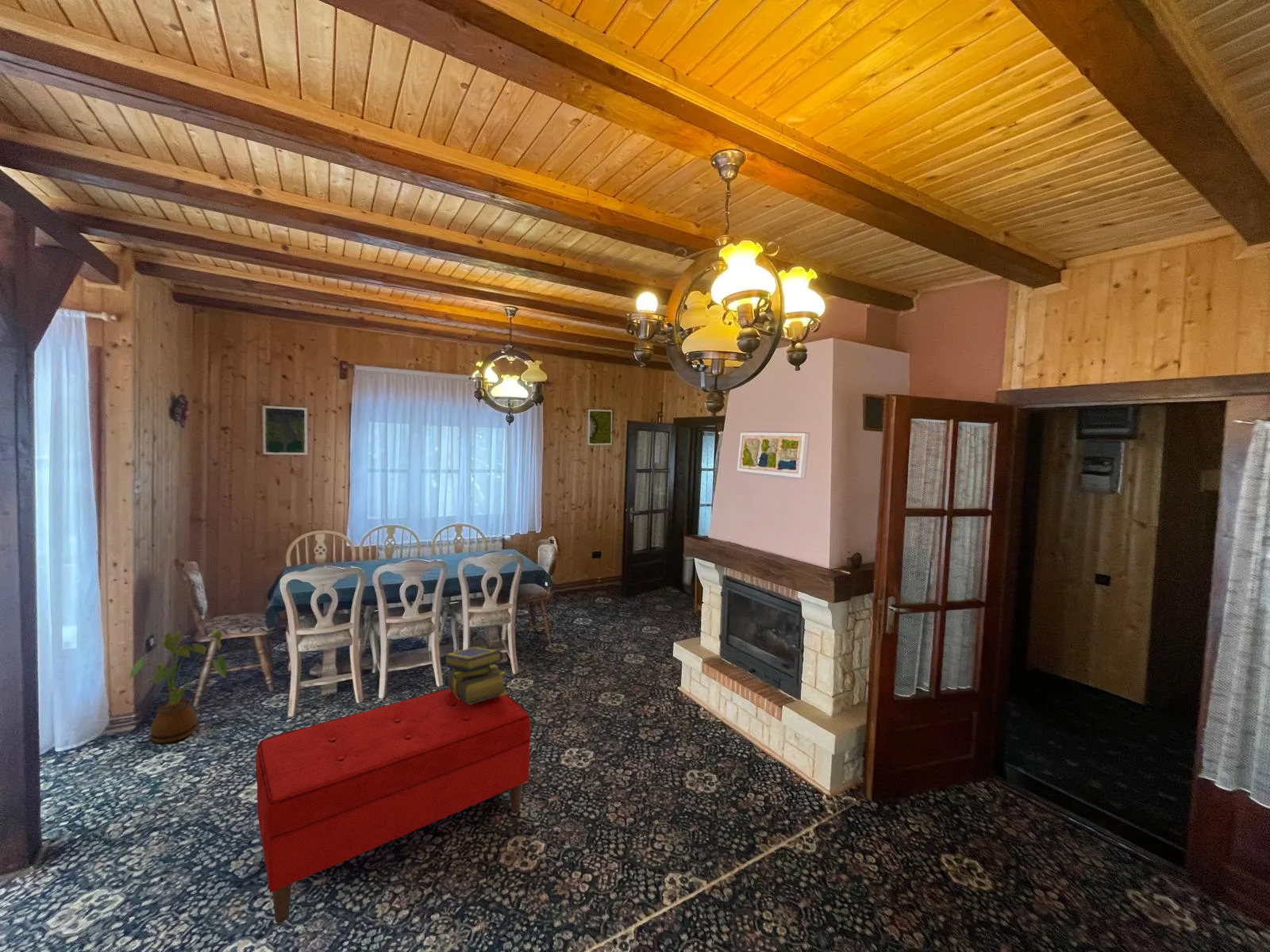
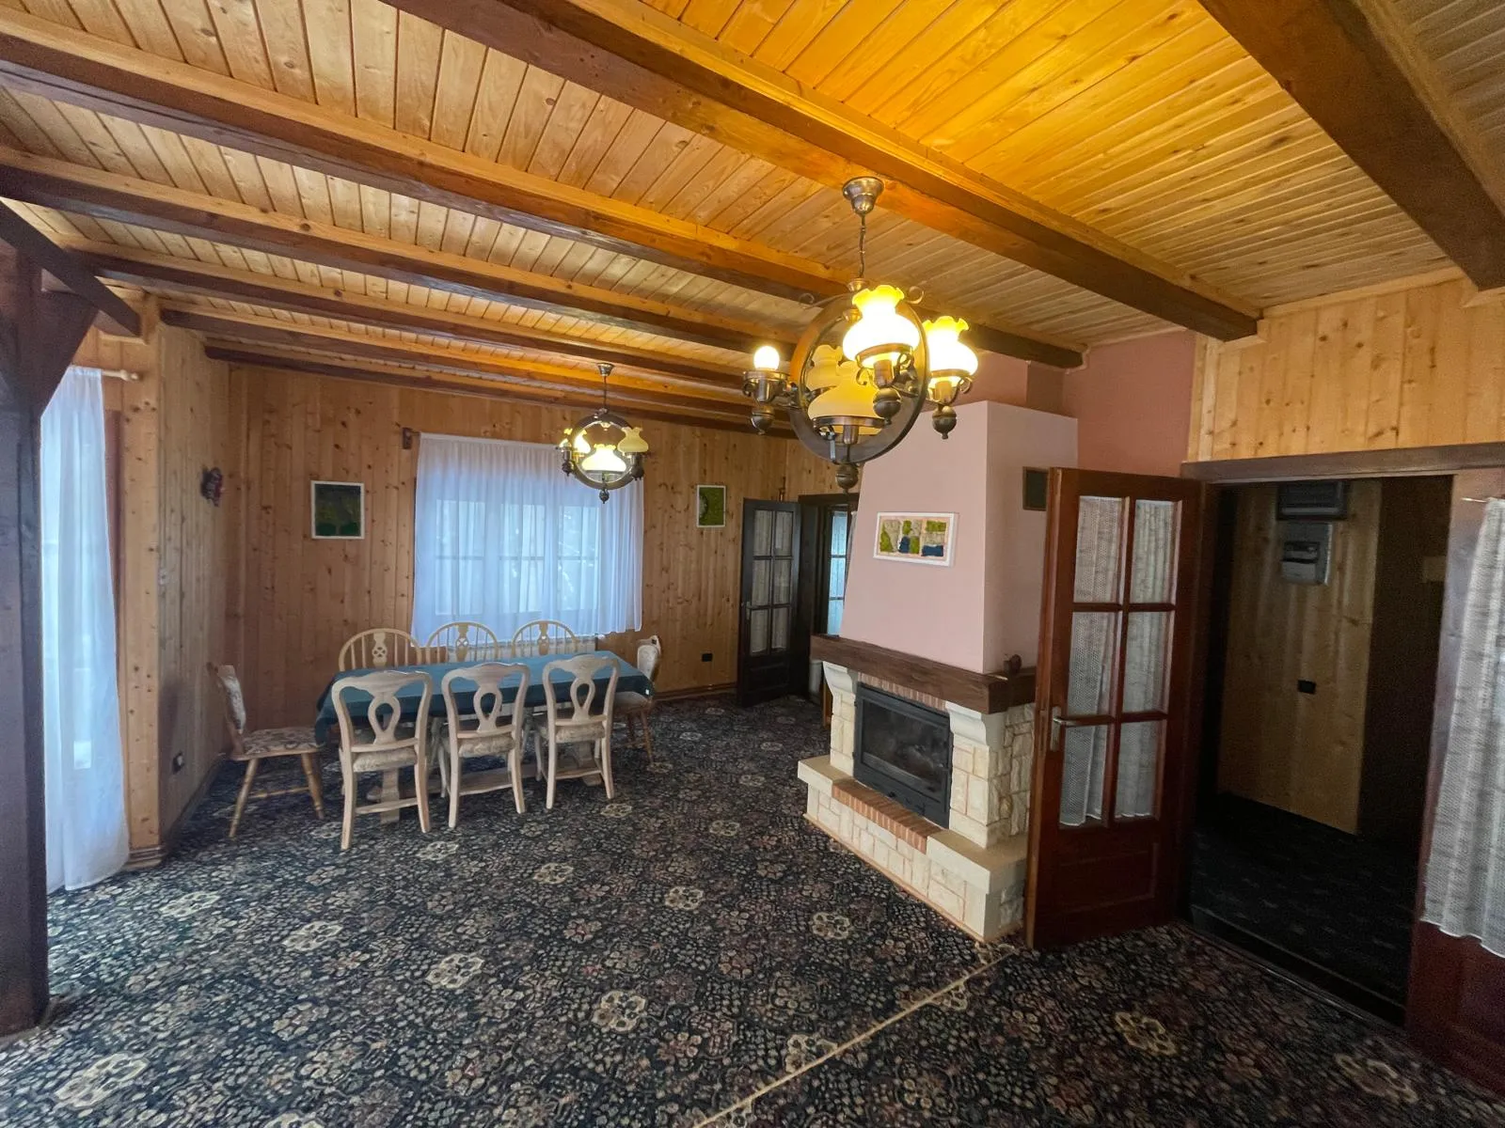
- bench (402, 778)
- stack of books (475, 674)
- house plant (184, 686)
